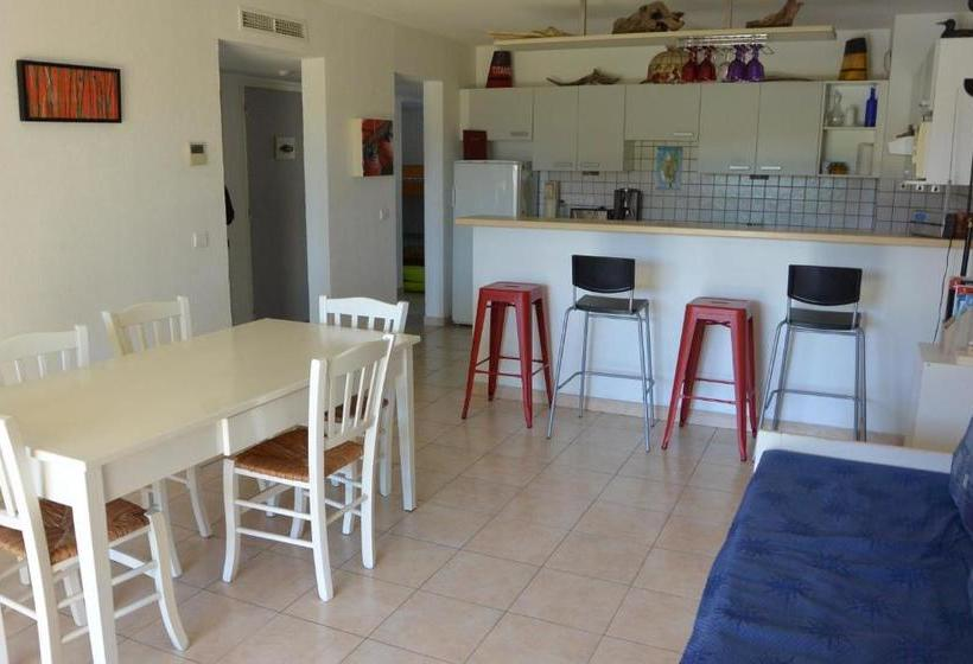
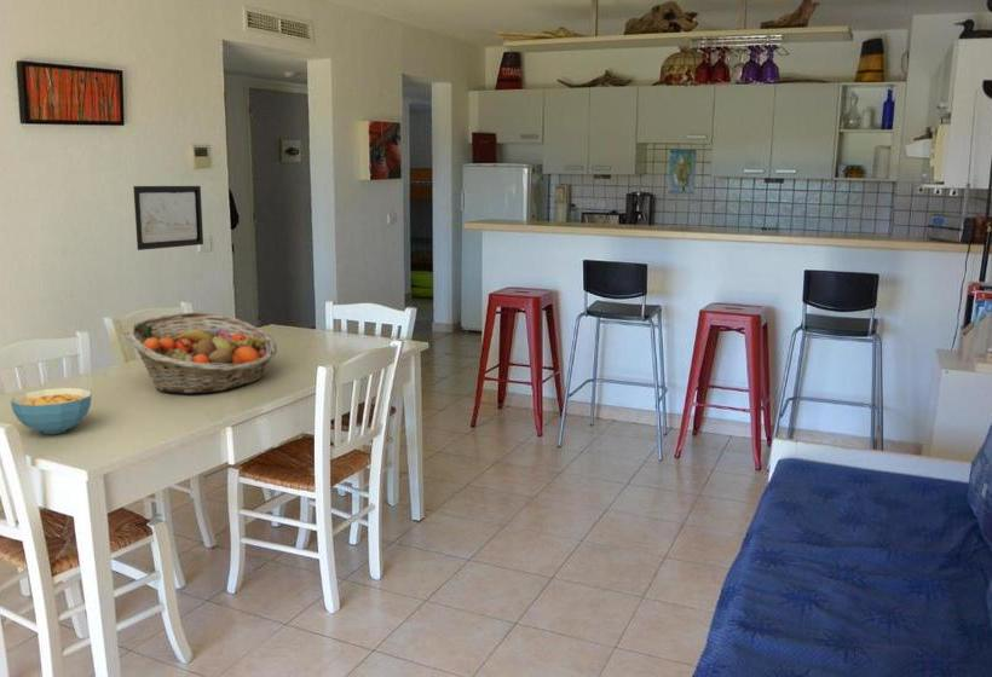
+ fruit basket (204, 351)
+ wall art (169, 216)
+ cereal bowl (53, 413)
